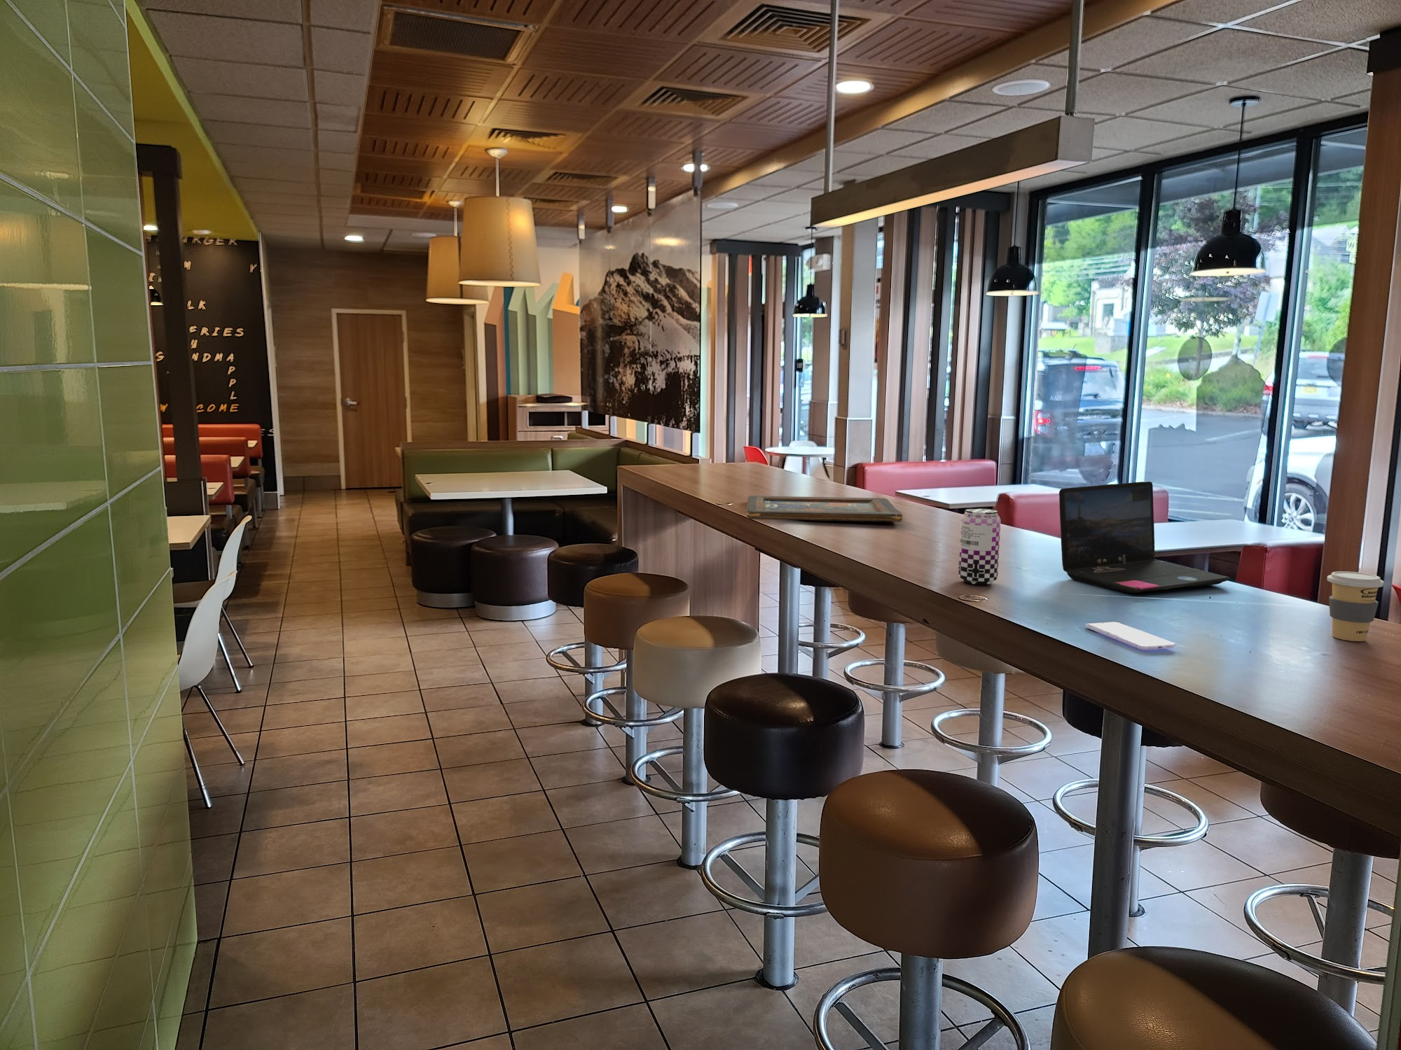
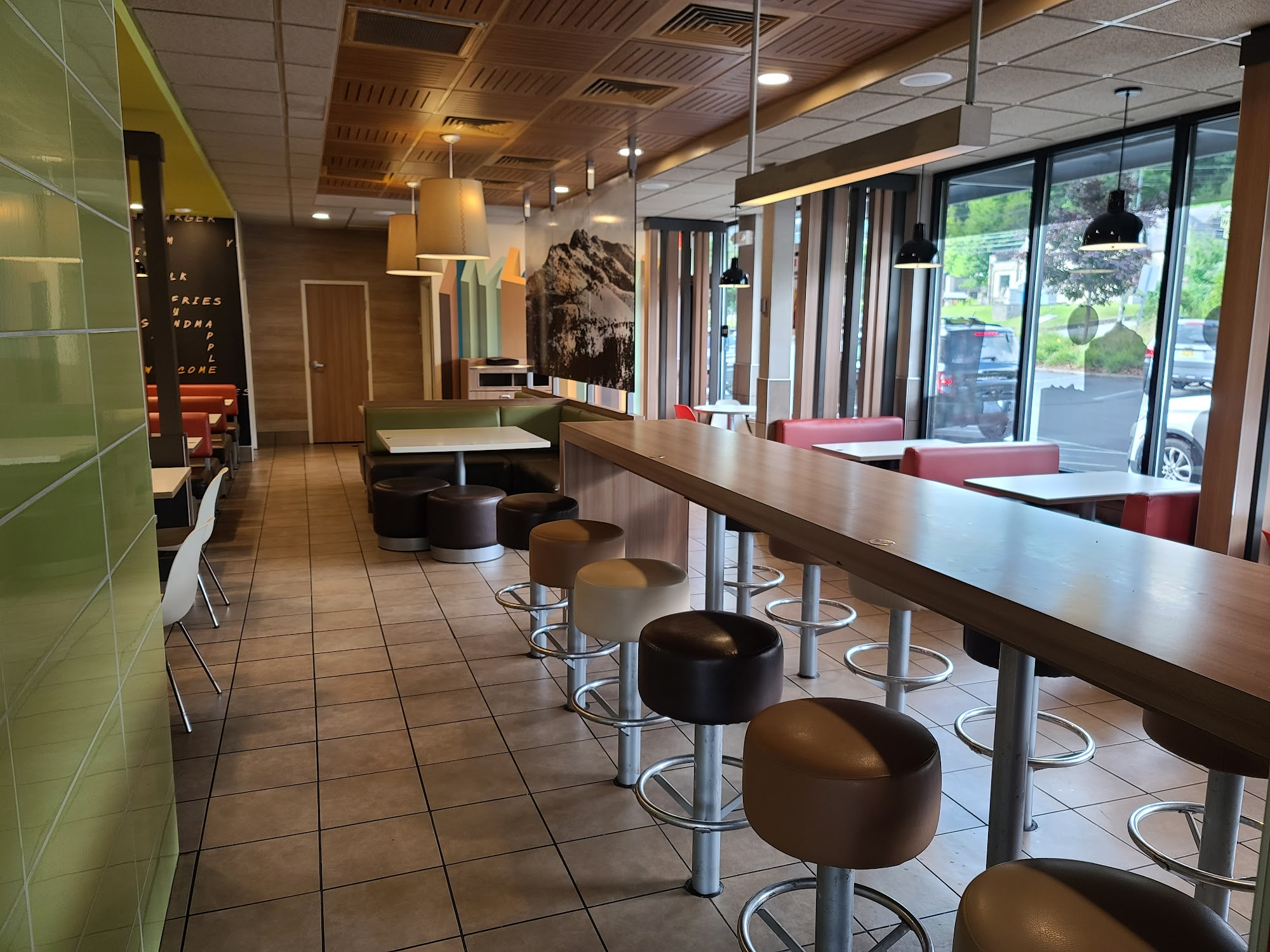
- coffee cup (1352, 607)
- smartphone (1129, 635)
- beer can (980, 546)
- laptop (1143, 535)
- tray (821, 508)
